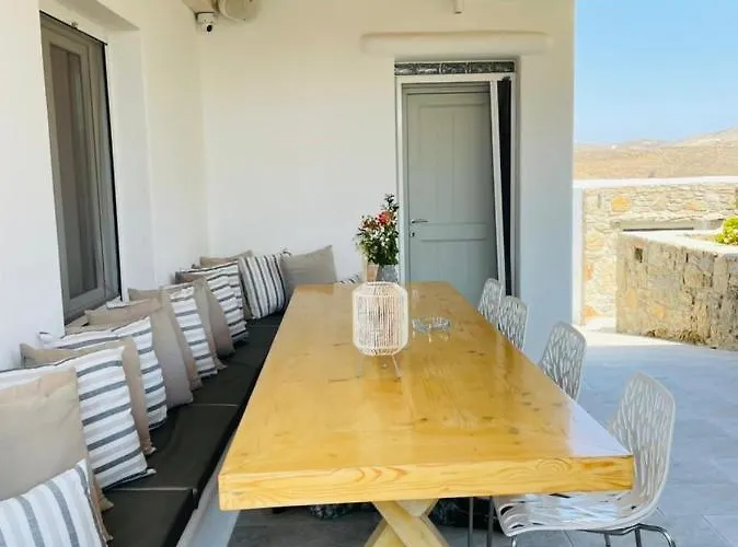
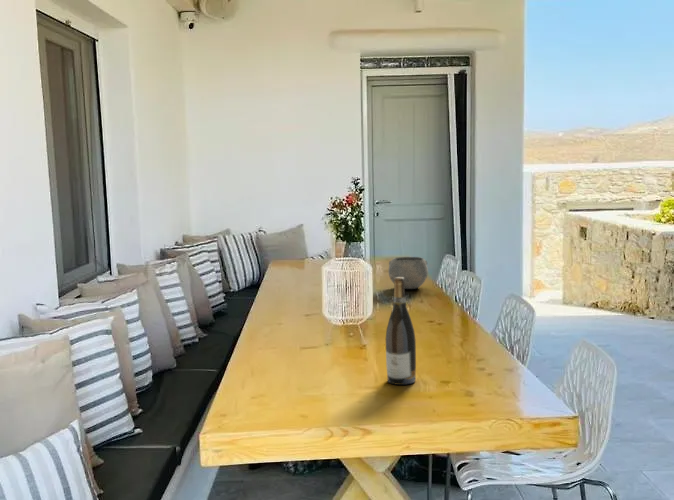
+ wine bottle (400, 329)
+ bowl (408, 273)
